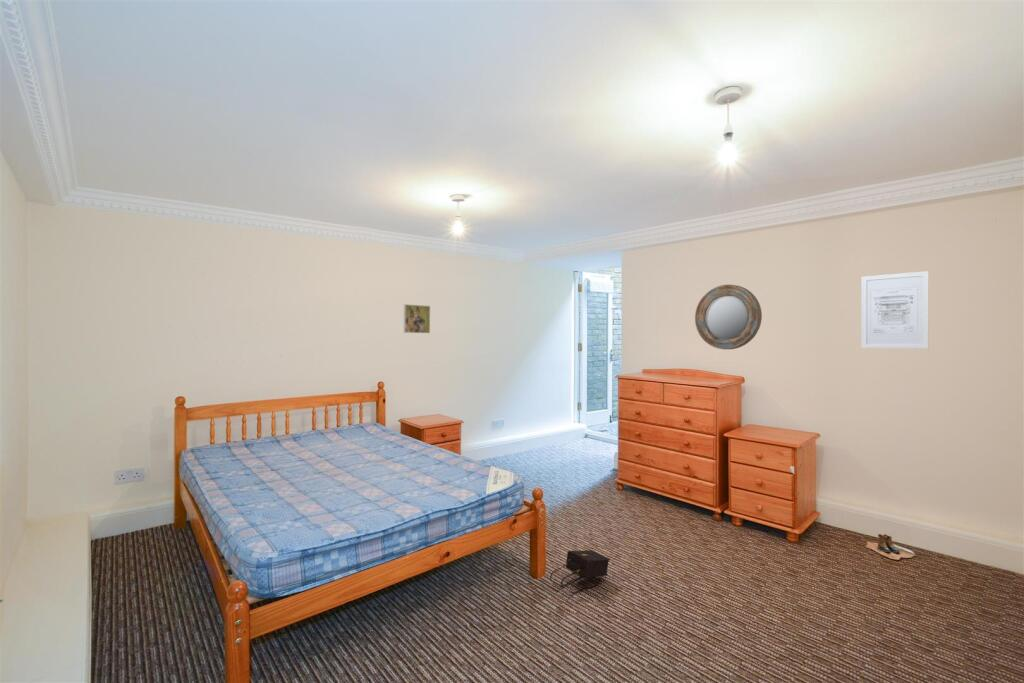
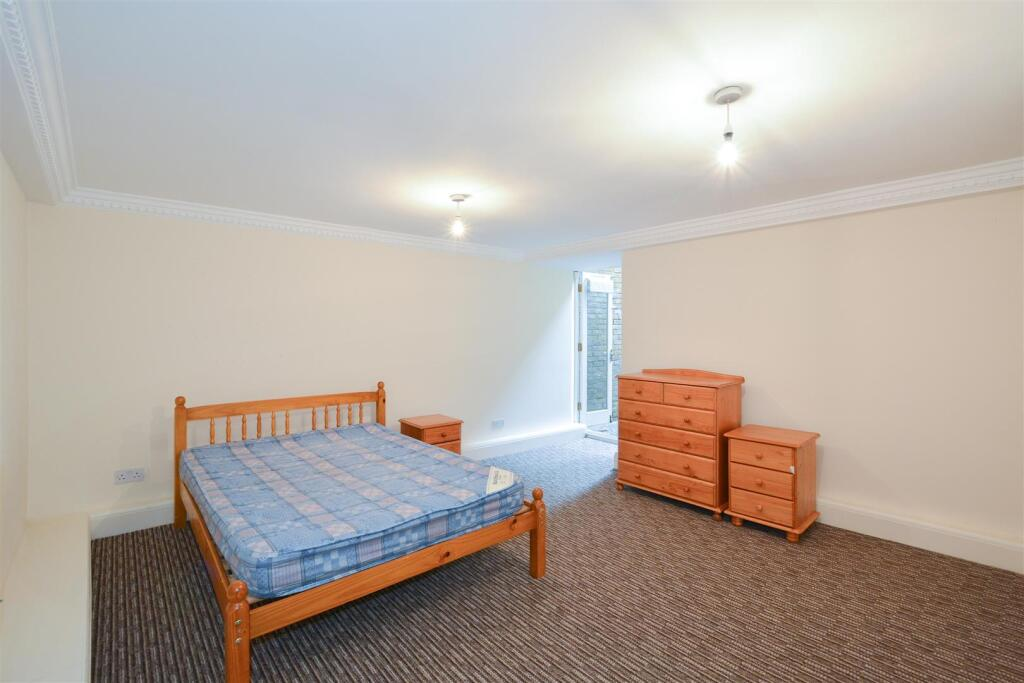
- satchel (578, 569)
- wall art (893, 311)
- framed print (417, 319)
- home mirror (726, 317)
- boots (889, 544)
